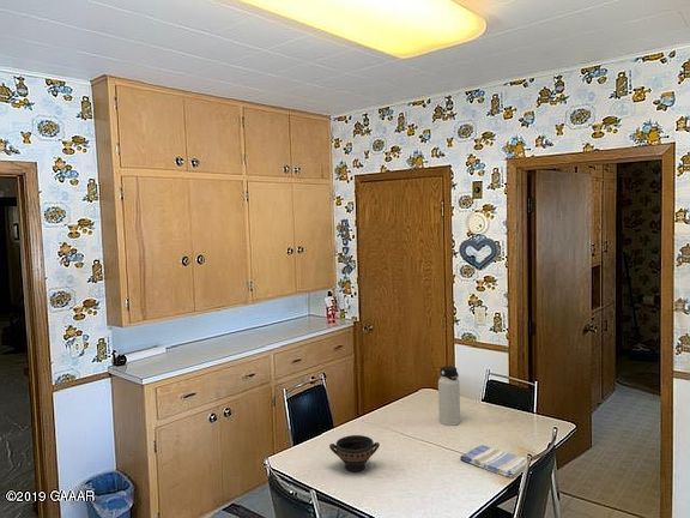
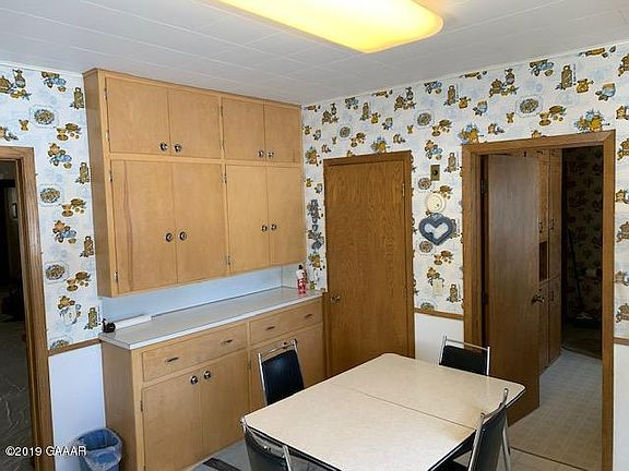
- water bottle (448, 394)
- bowl (355, 454)
- dish towel (496, 459)
